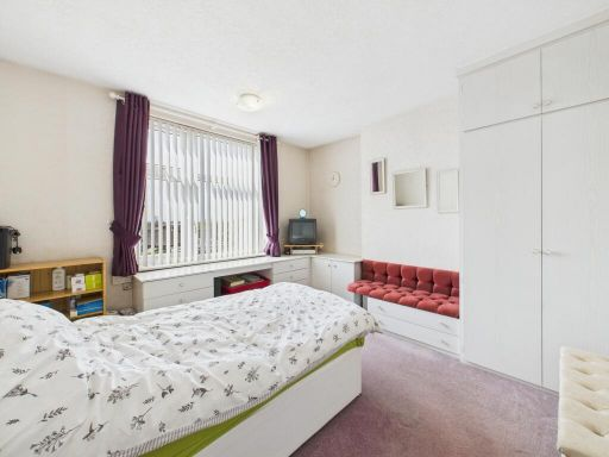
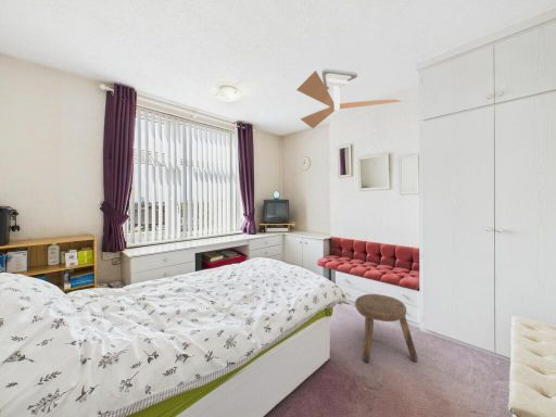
+ ceiling fan (342, 86)
+ stool (384, 320)
